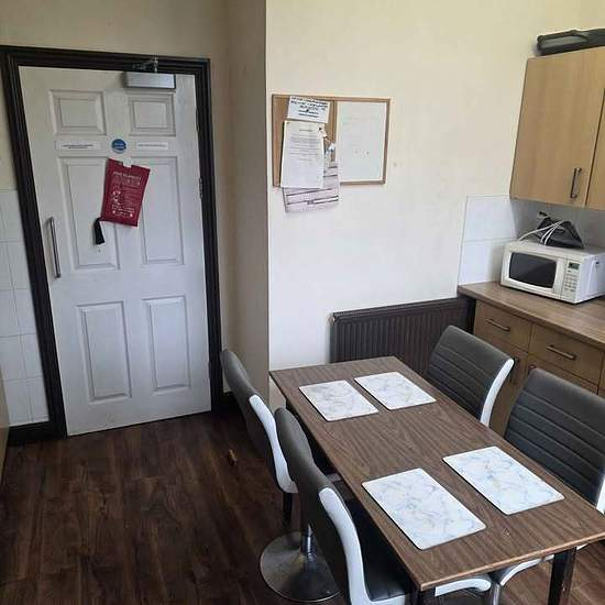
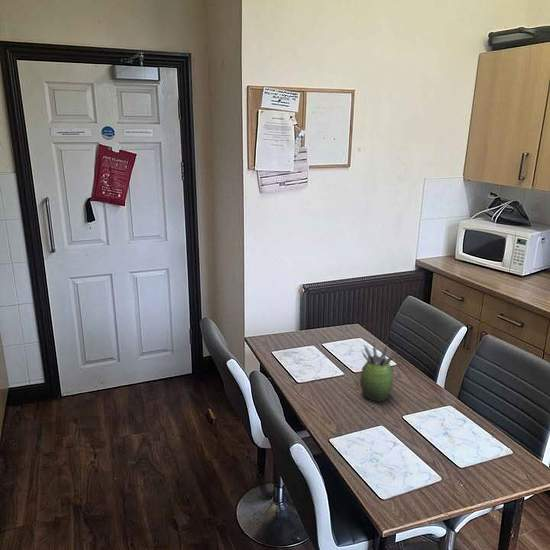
+ succulent plant (377, 372)
